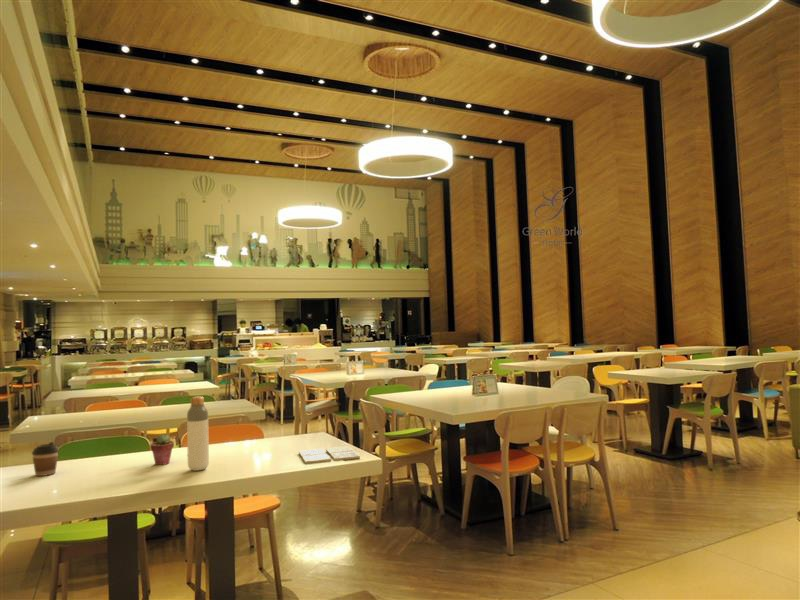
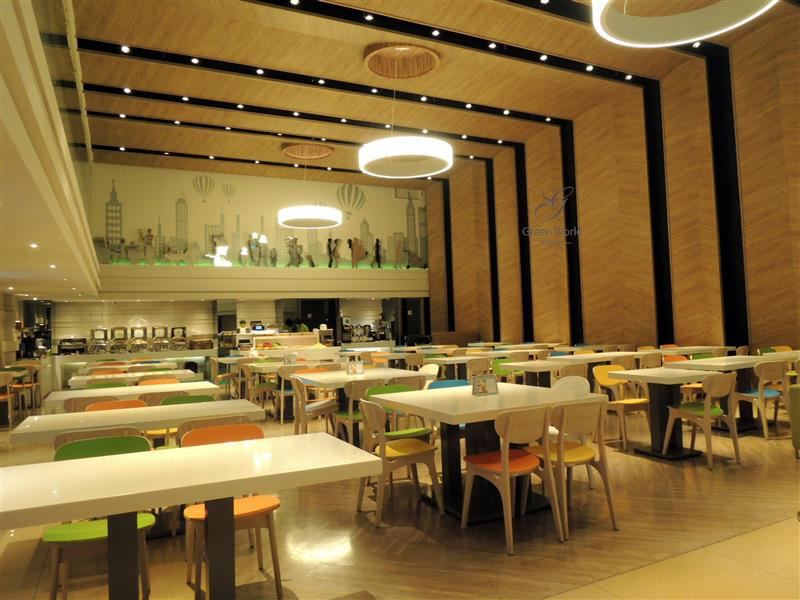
- drink coaster (329, 454)
- potted succulent (162, 448)
- bottle (197, 433)
- coffee cup (45, 458)
